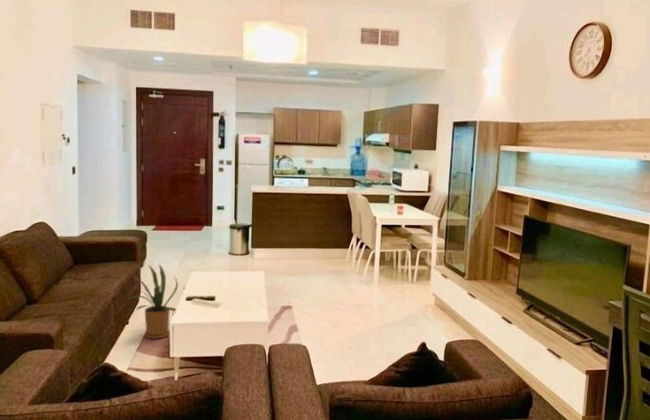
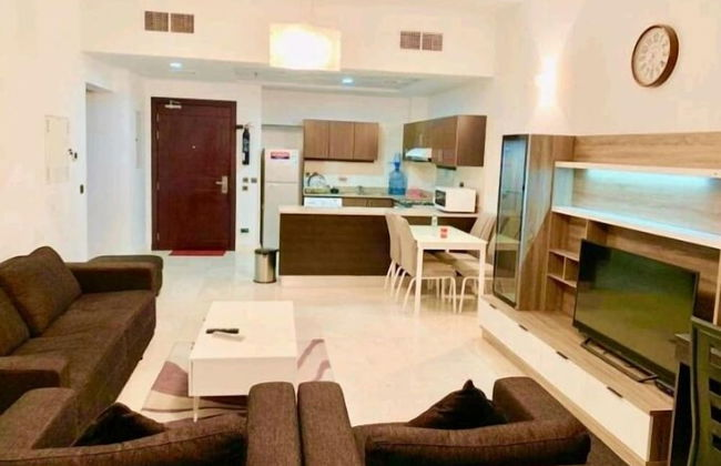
- house plant (152, 302)
